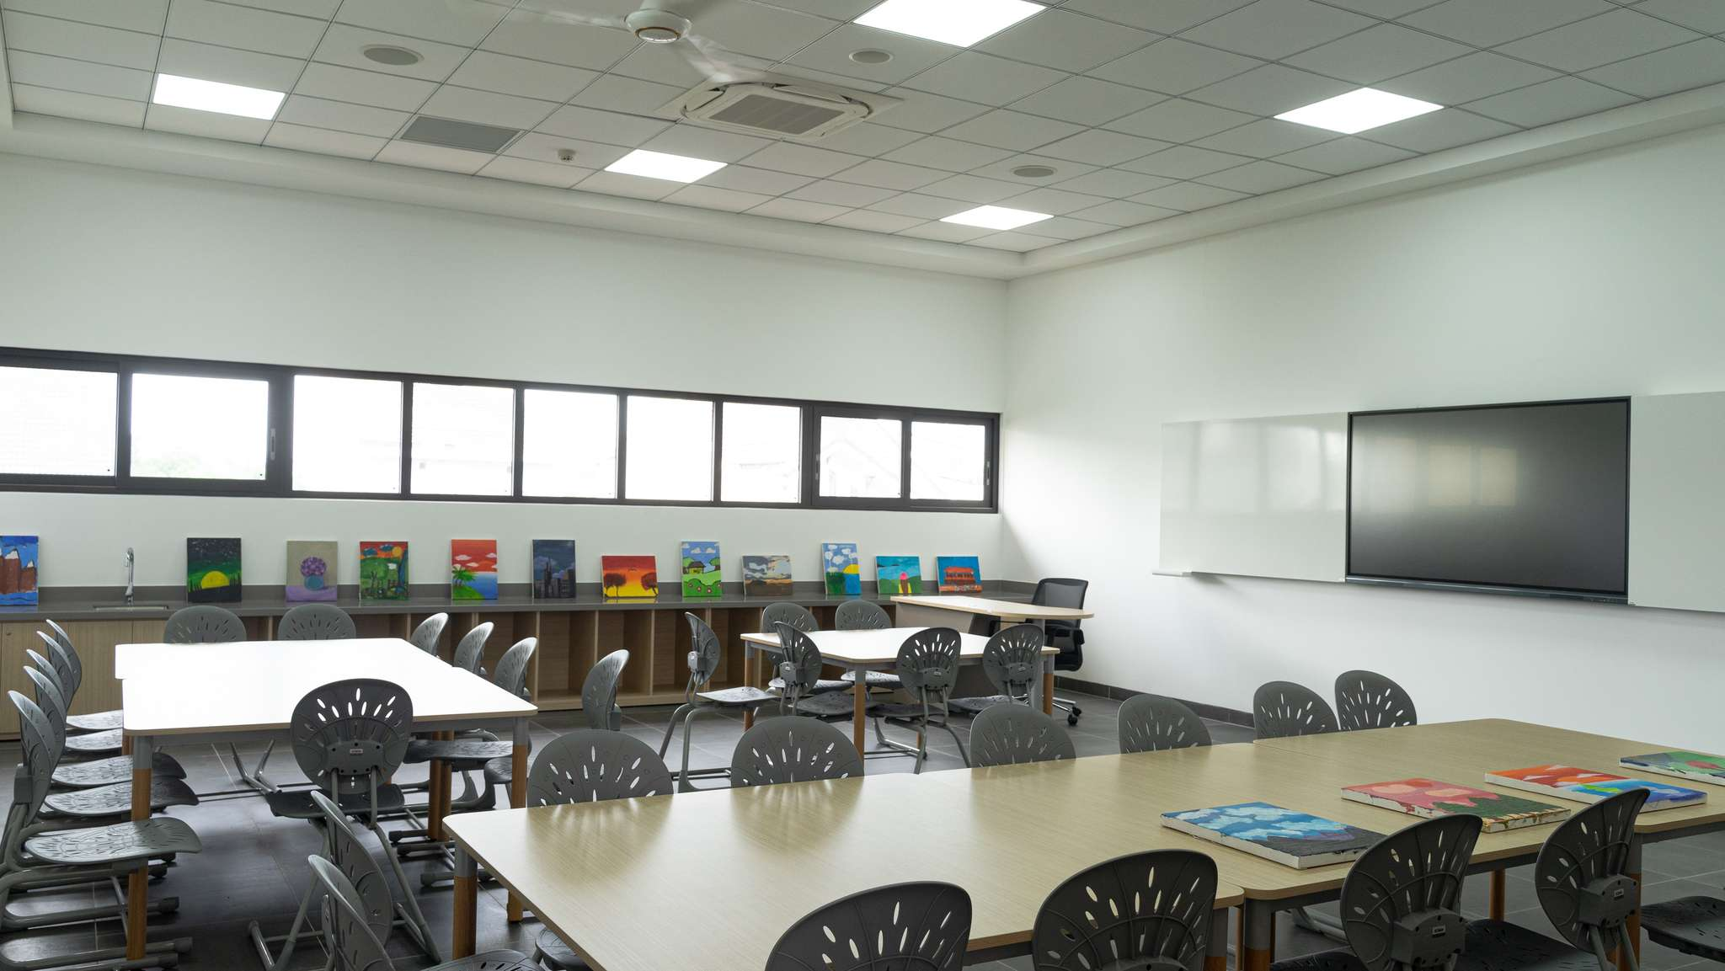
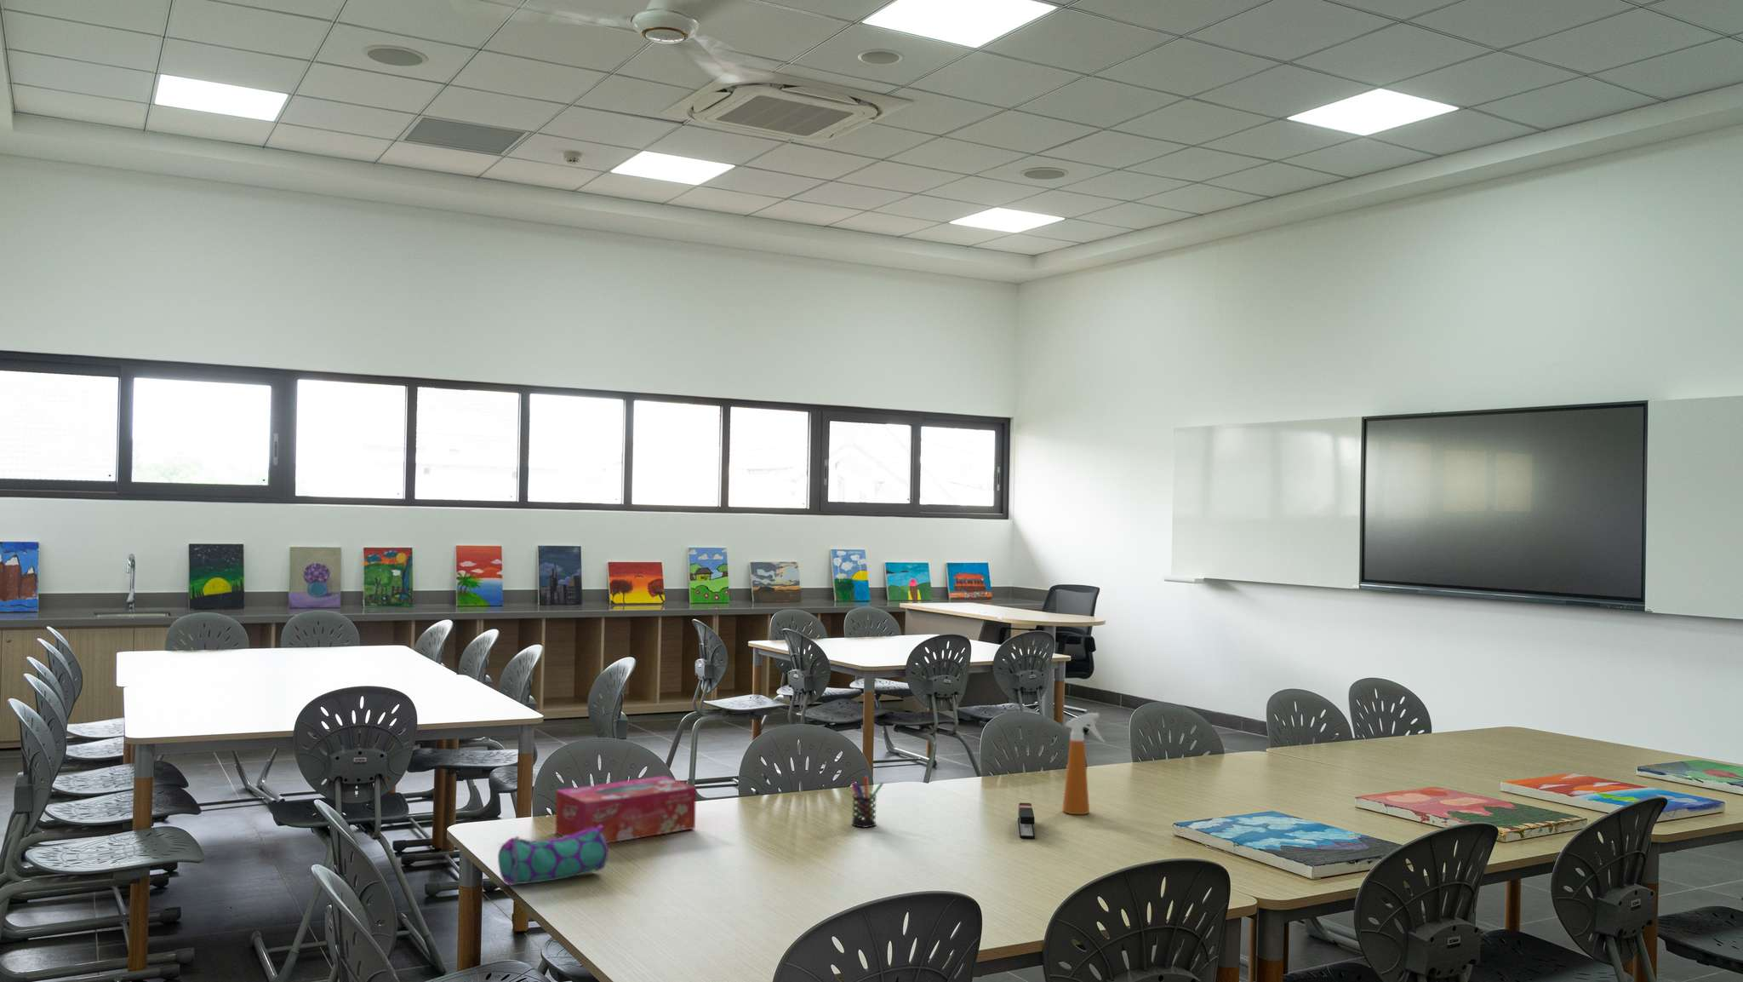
+ tissue box (626, 810)
+ pen holder (867, 799)
+ pencil case (554, 854)
+ stapler (1026, 818)
+ spray bottle (1083, 762)
